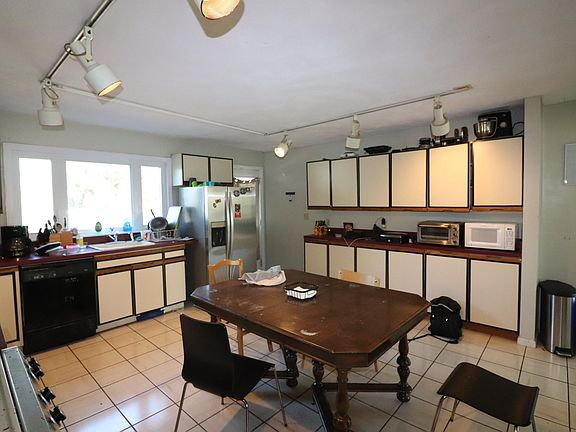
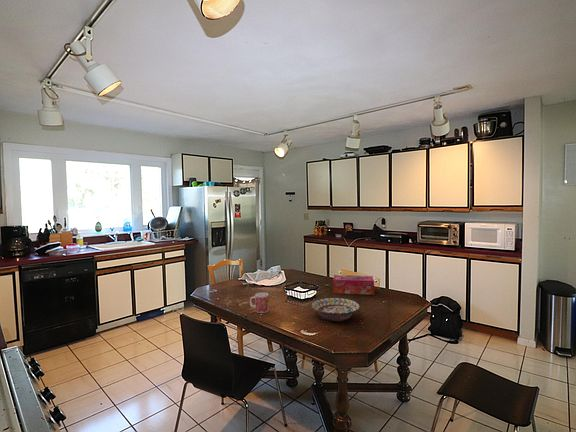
+ decorative bowl (335, 310)
+ mug (259, 302)
+ tissue box (353, 284)
